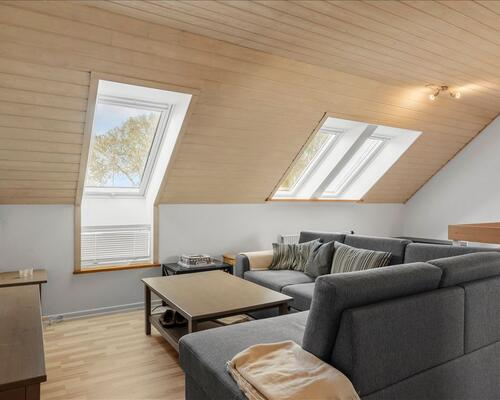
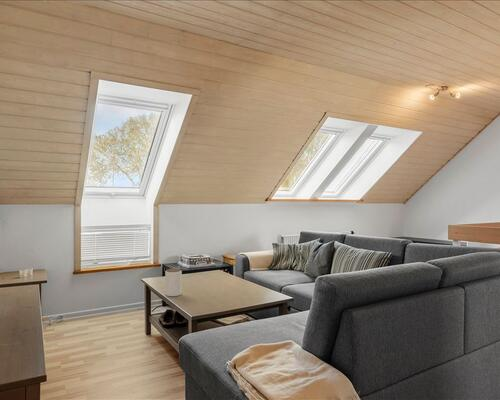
+ jar (173, 282)
